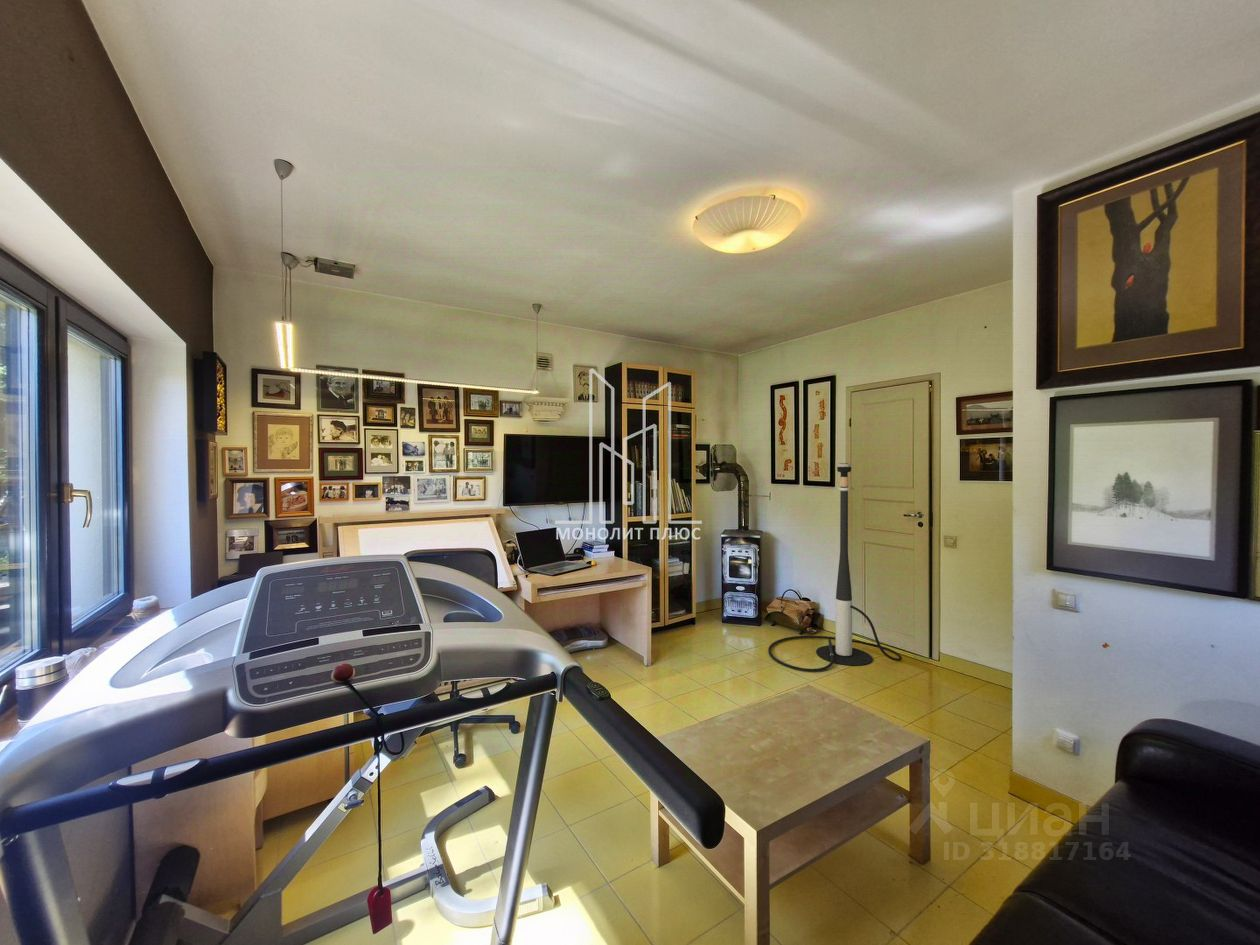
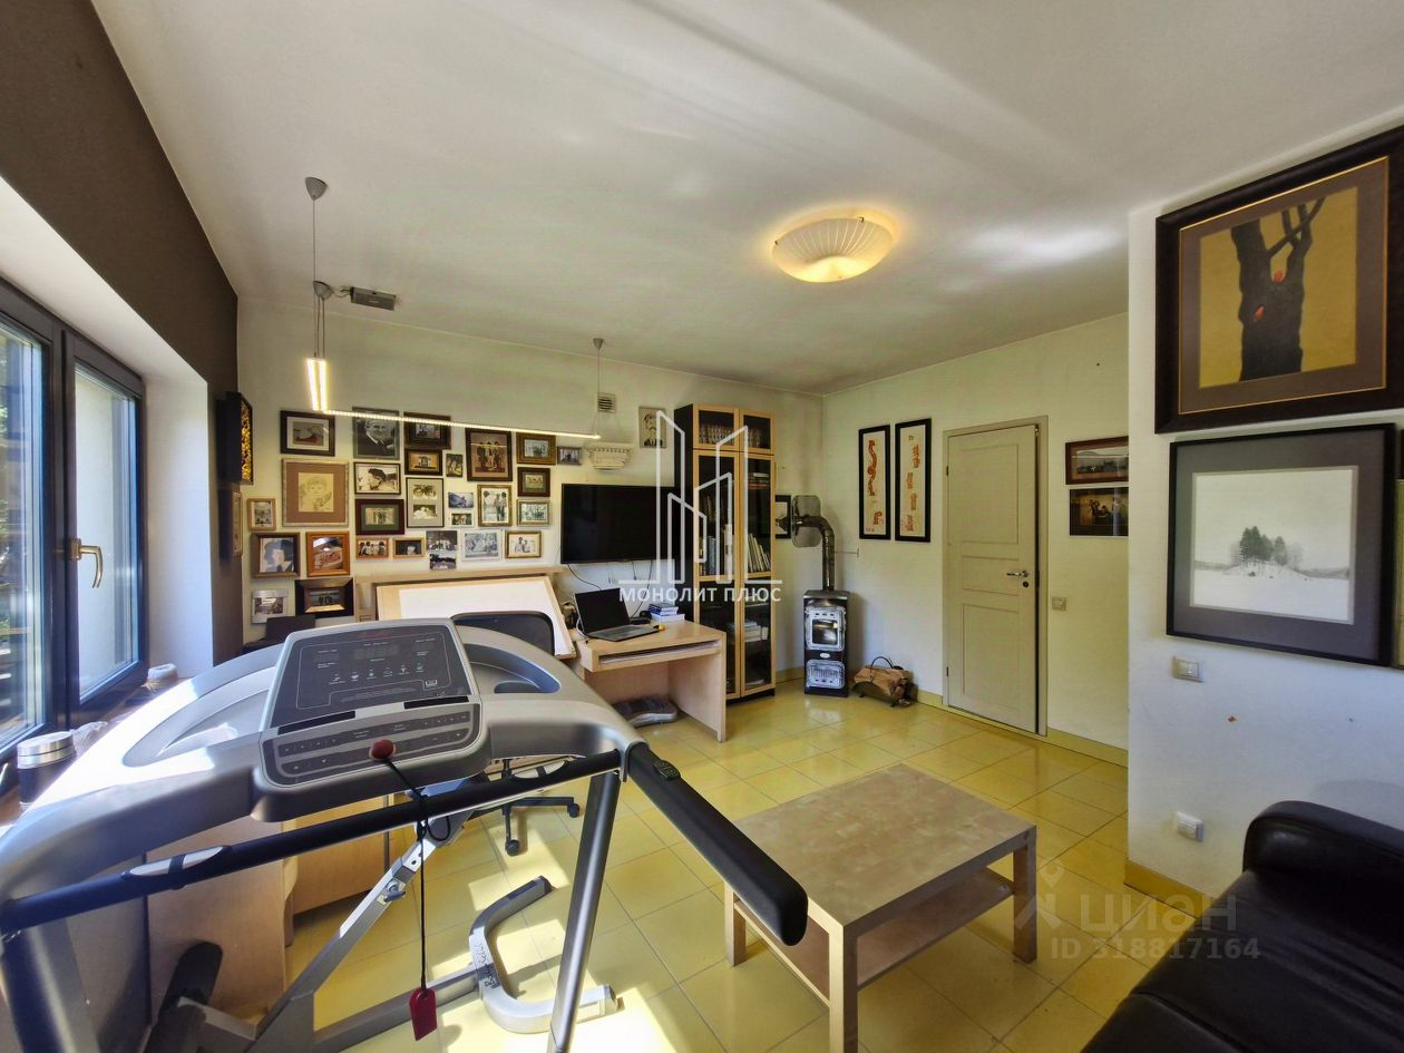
- floor lamp (839, 559)
